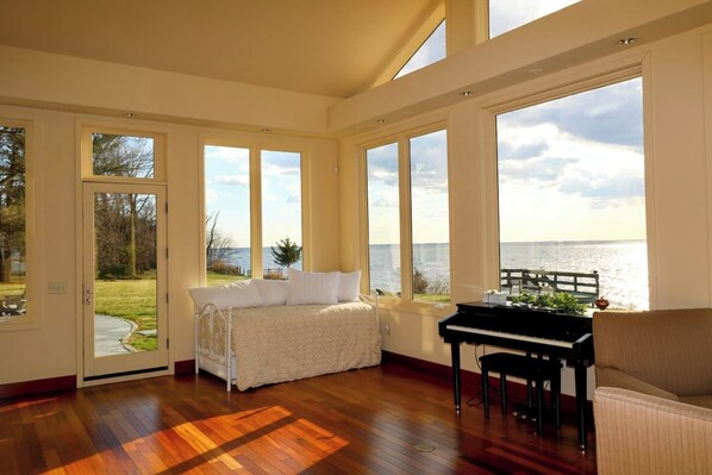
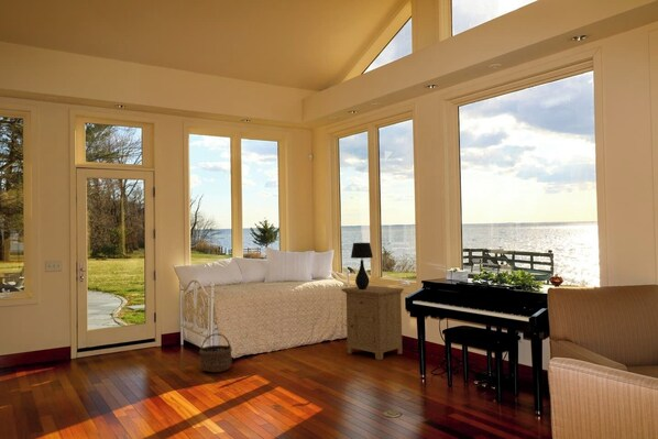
+ table lamp (362, 265)
+ wicker basket (216, 351)
+ nightstand (372, 320)
